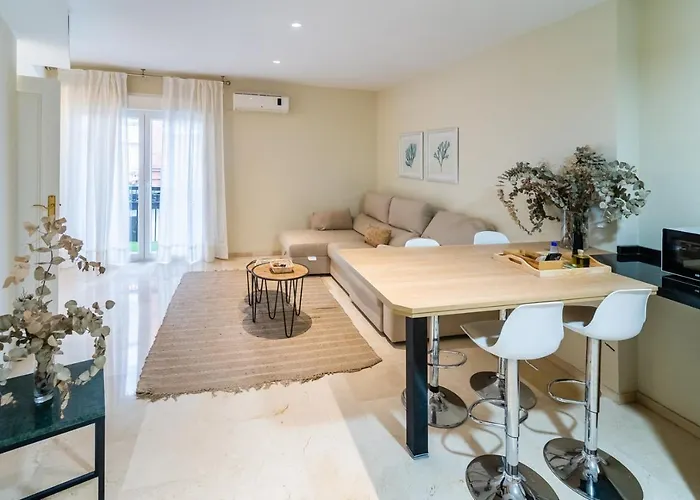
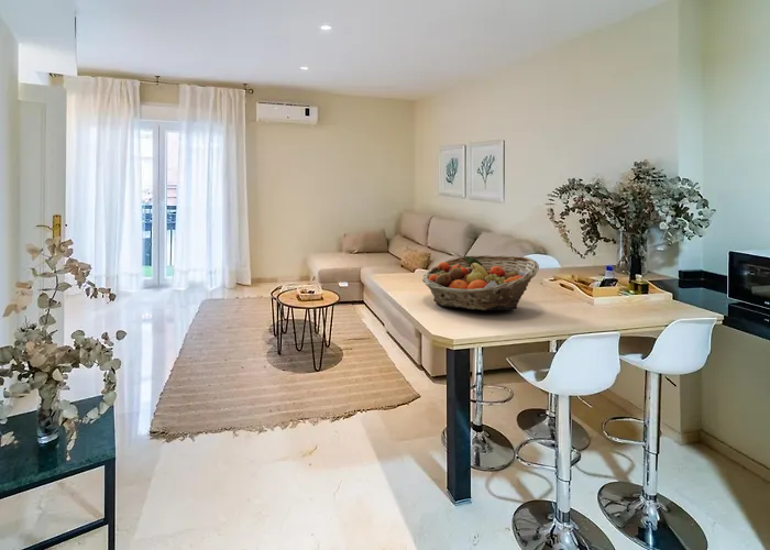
+ fruit basket (479, 280)
